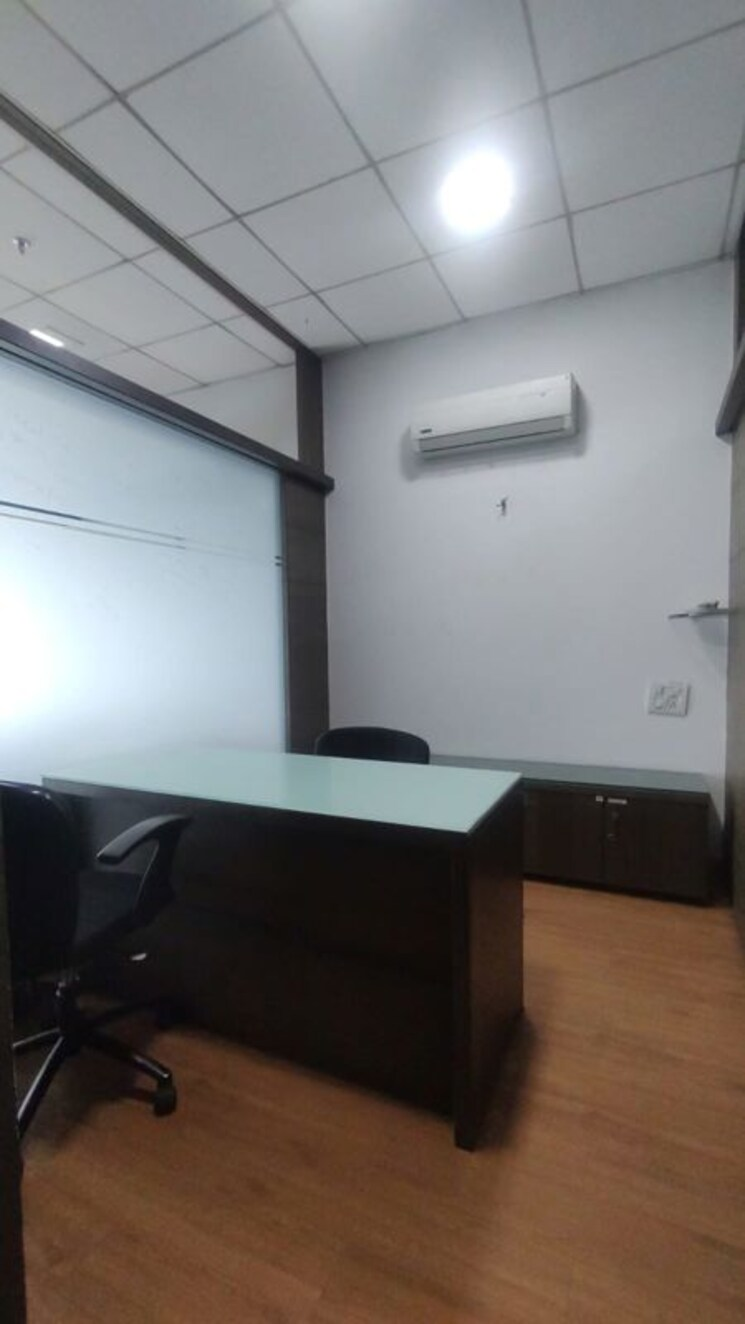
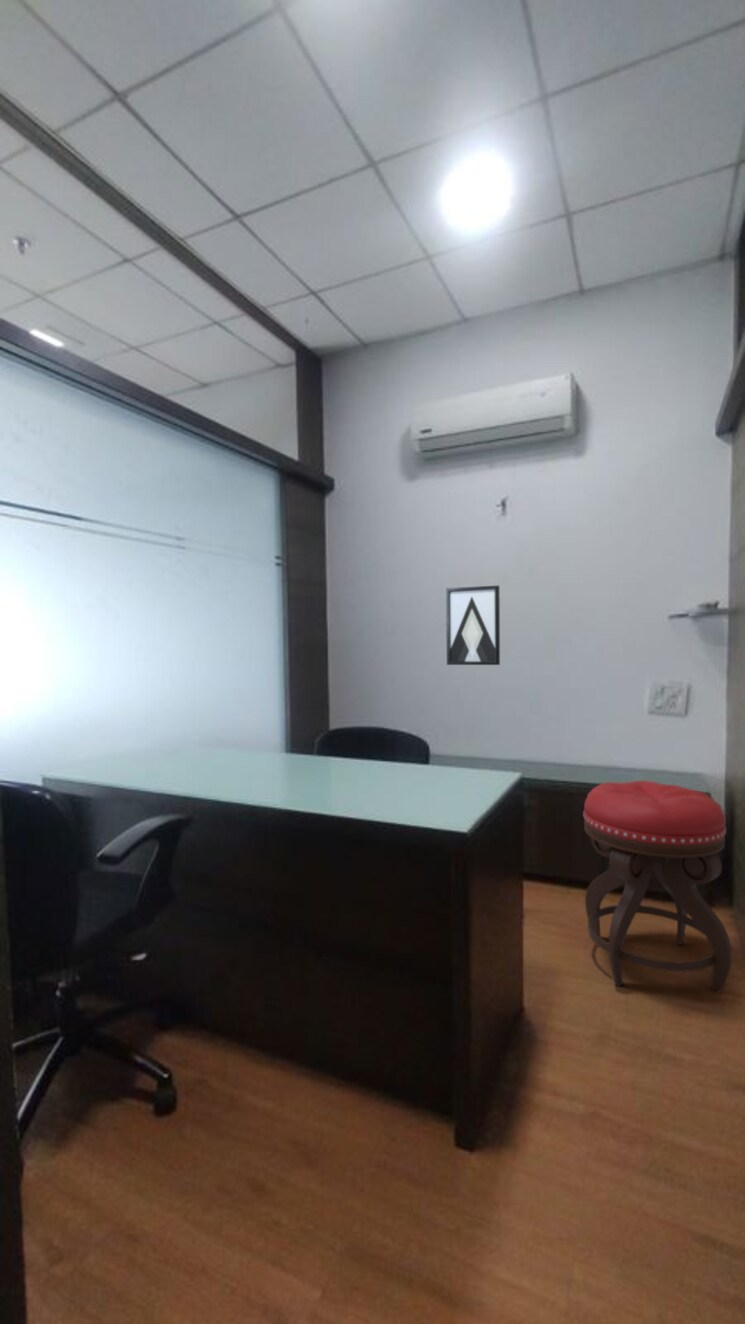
+ stool (650, 876)
+ wall art (472, 626)
